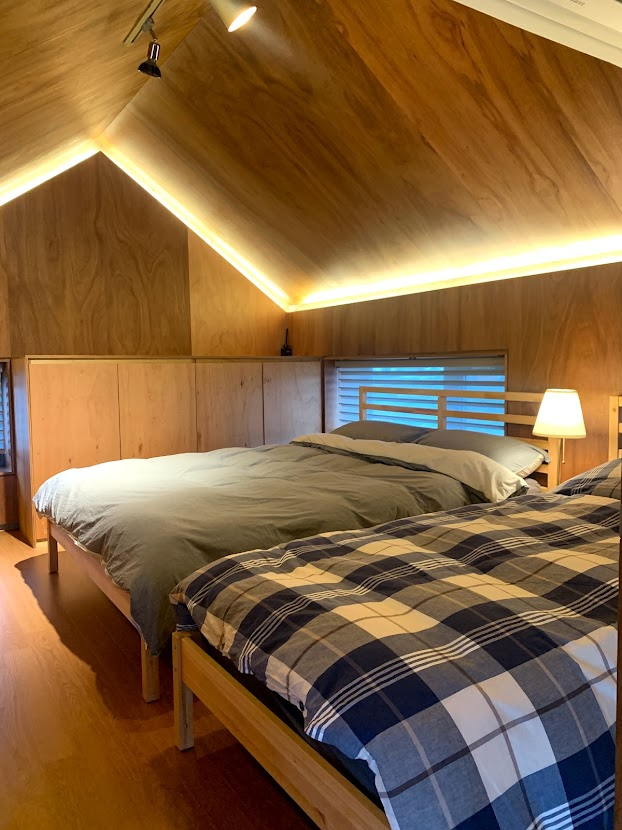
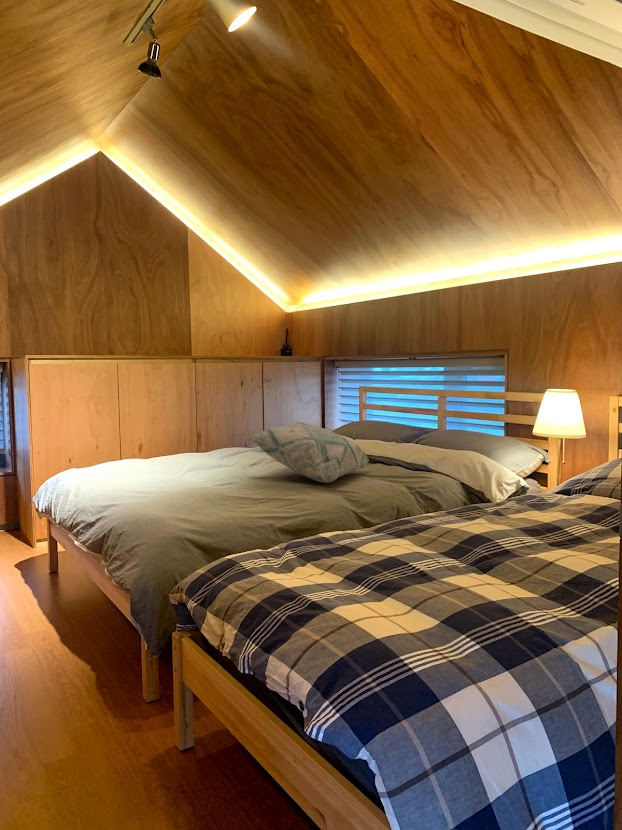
+ decorative pillow (310, 451)
